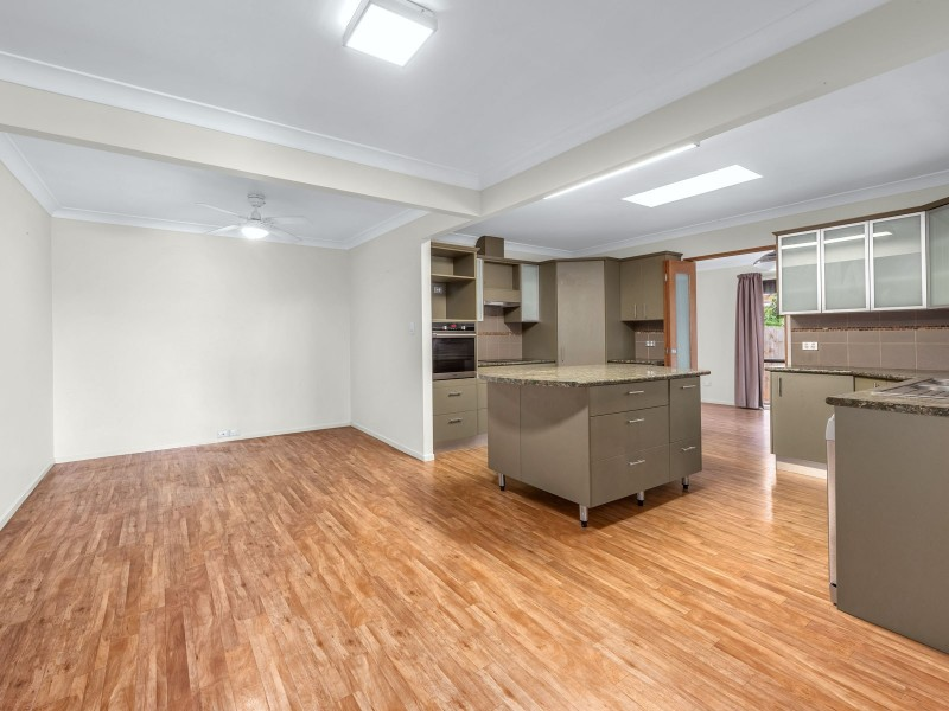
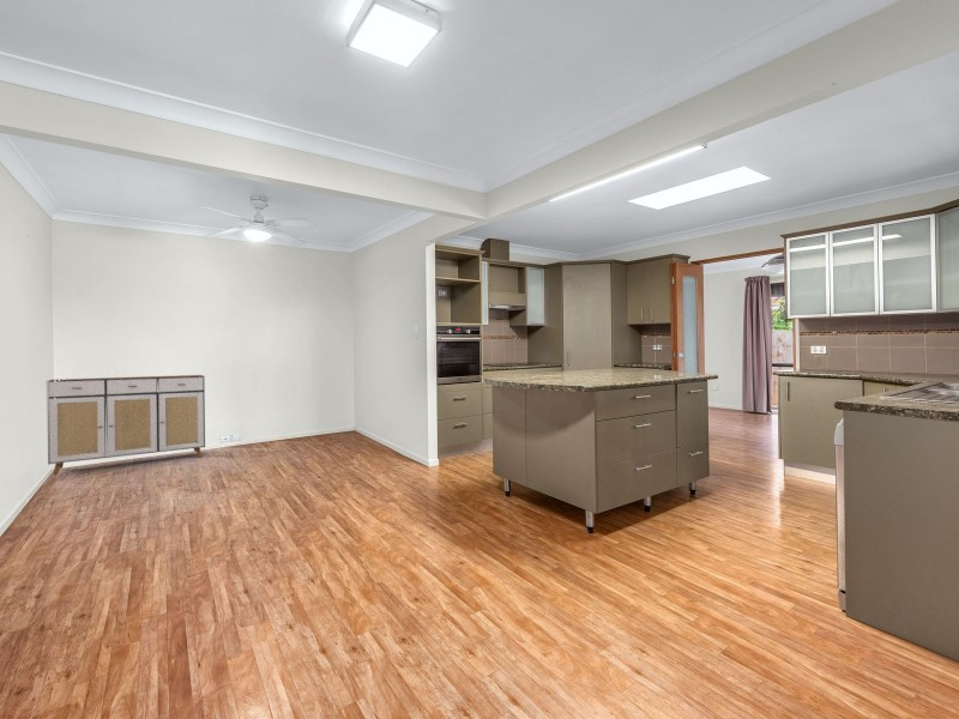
+ sideboard (132, 419)
